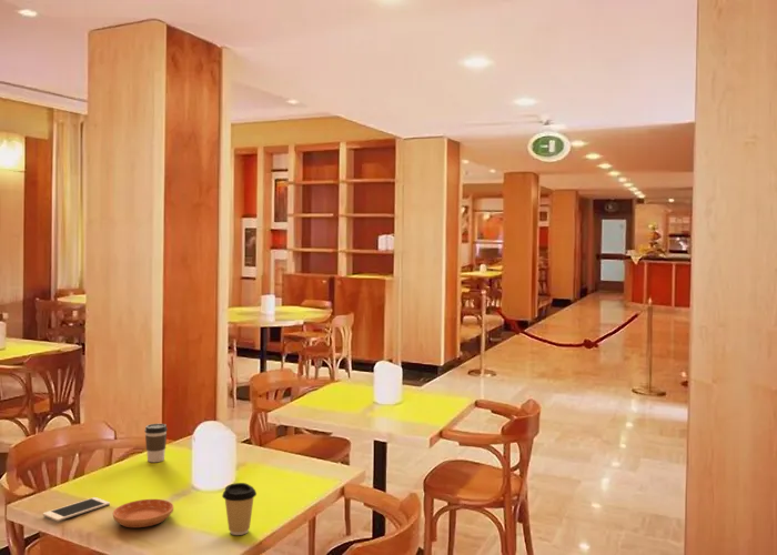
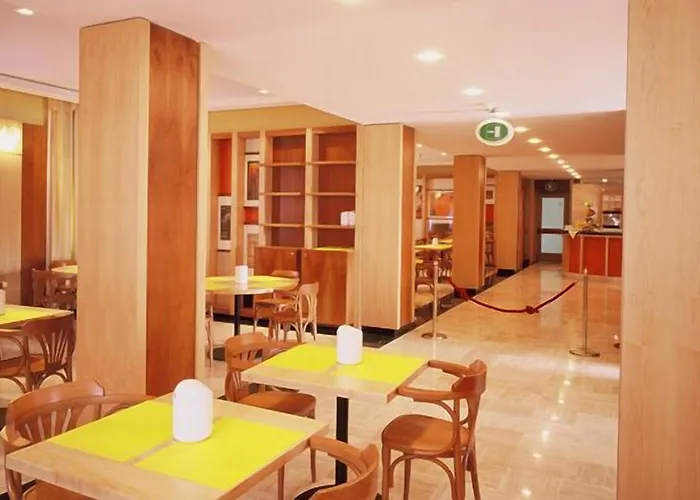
- saucer (143, 514)
- coffee cup (239, 508)
- coffee cup (155, 443)
- cell phone (77, 508)
